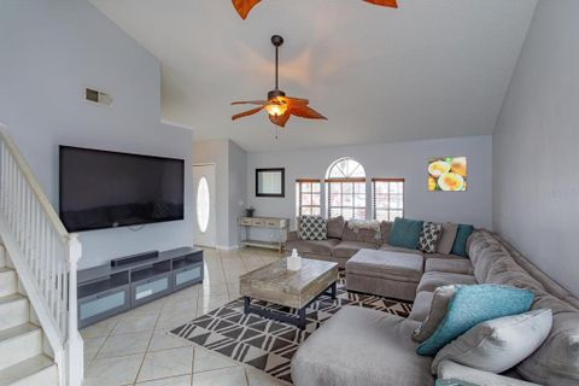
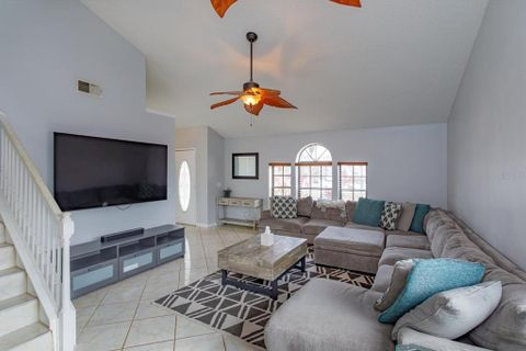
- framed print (446, 174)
